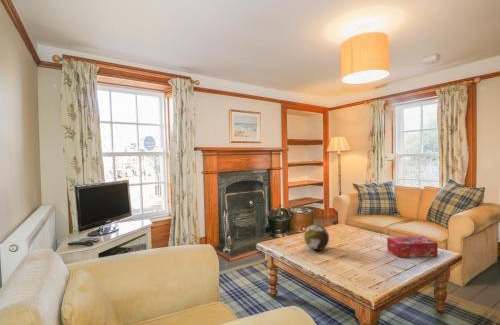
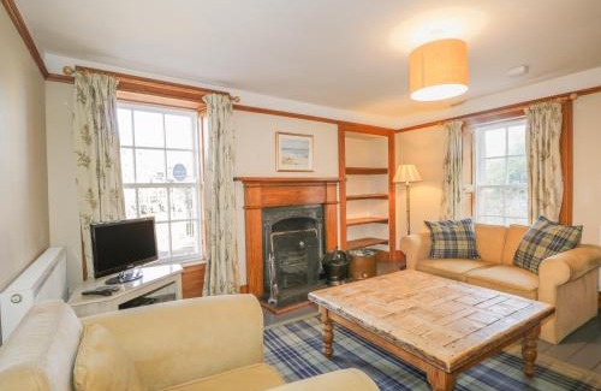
- tissue box (411, 246)
- decorative orb (316, 237)
